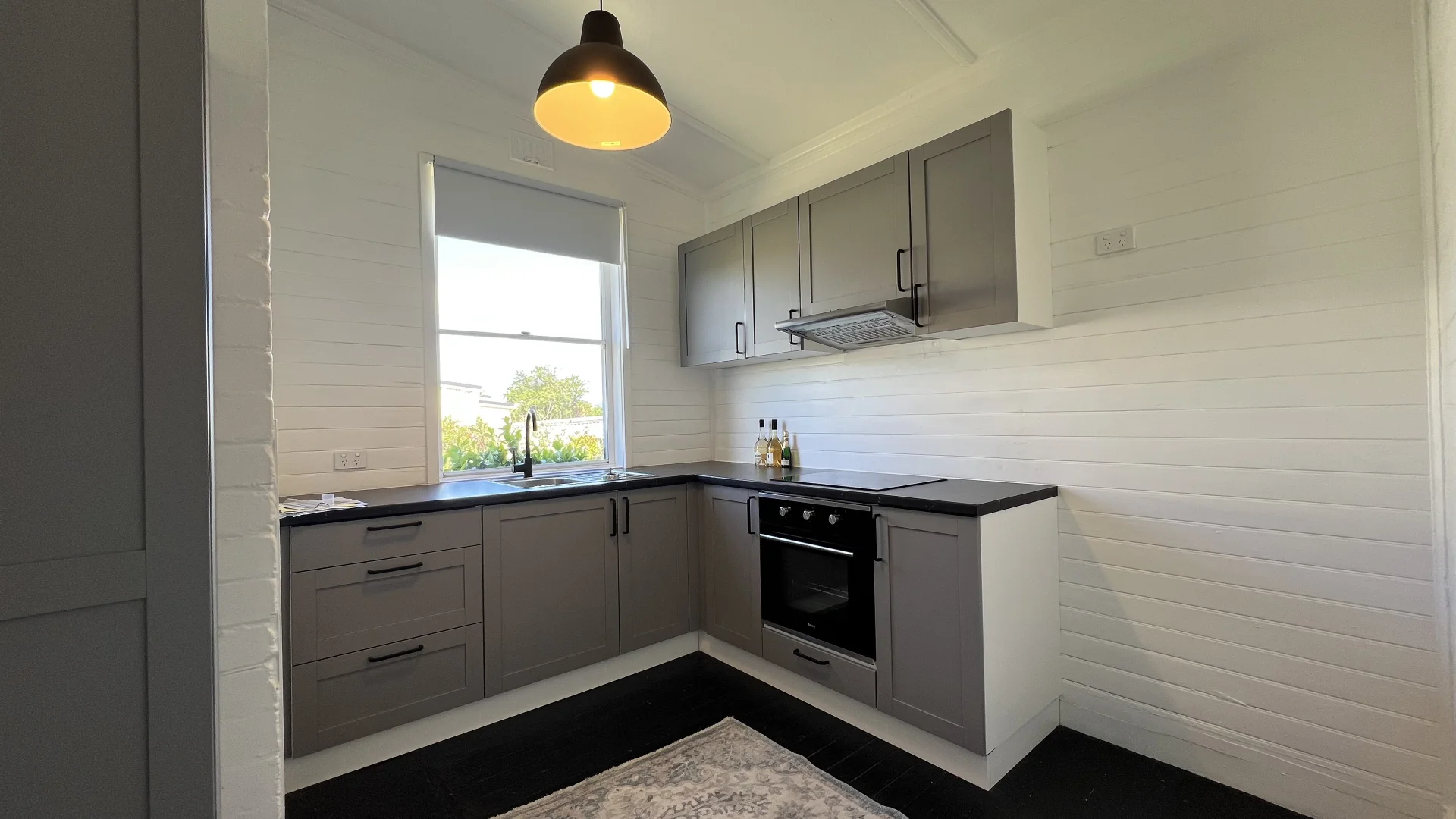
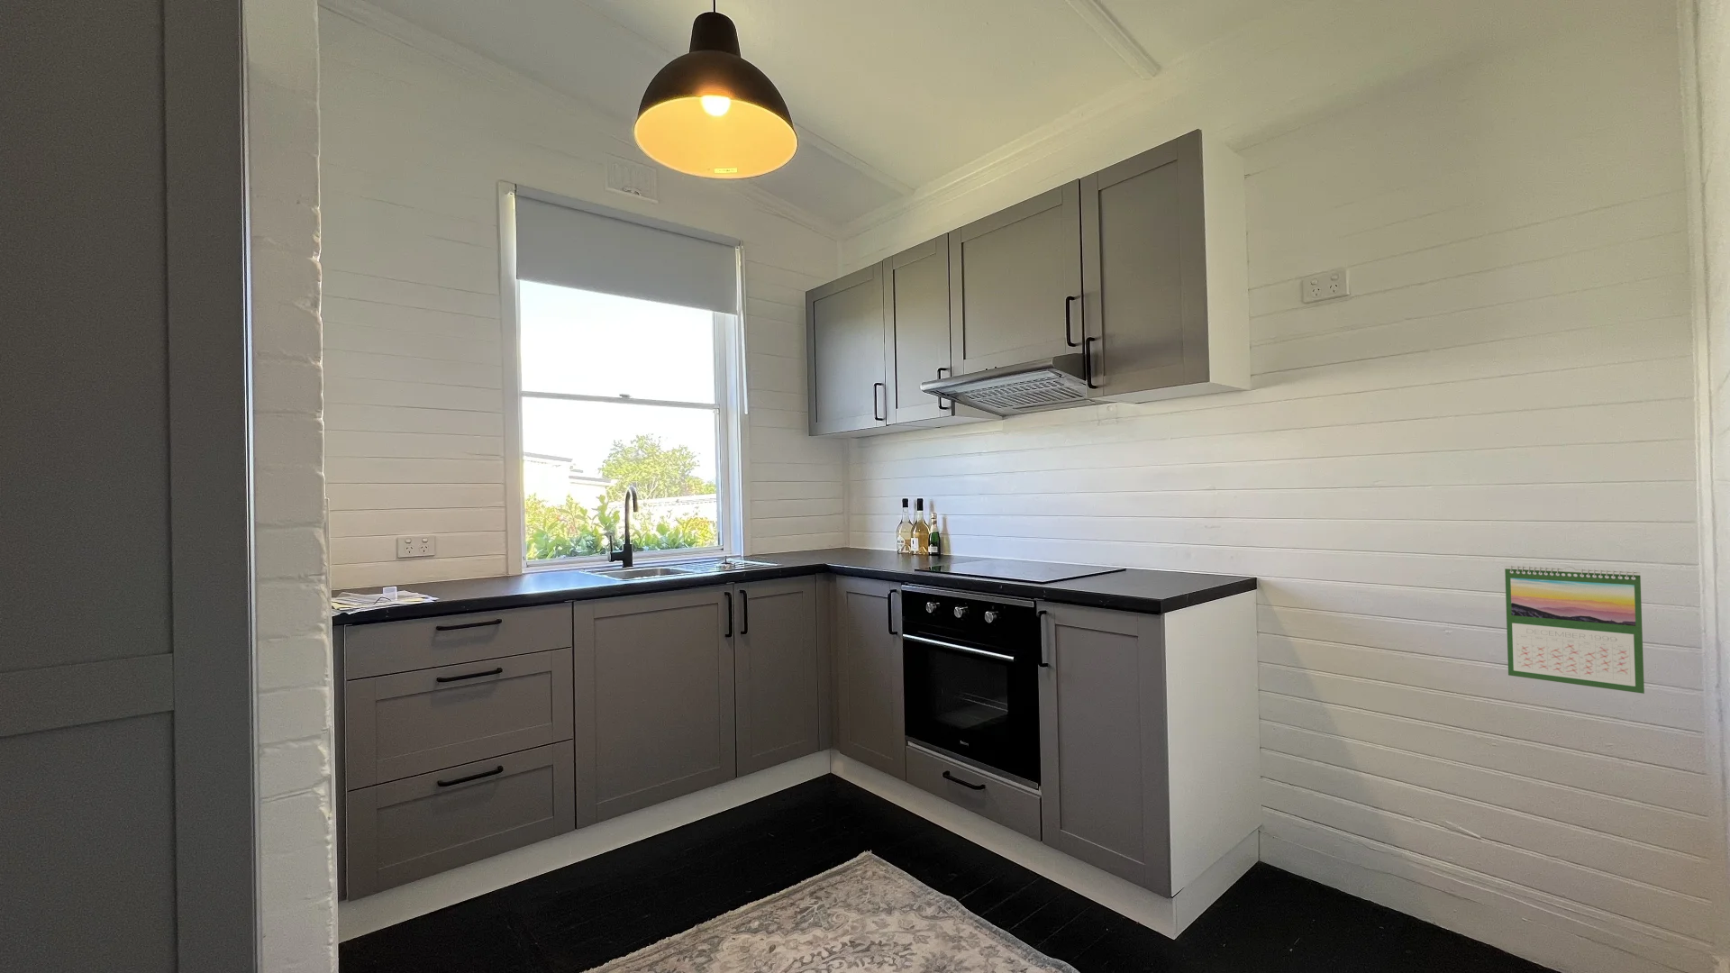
+ calendar (1571, 625)
